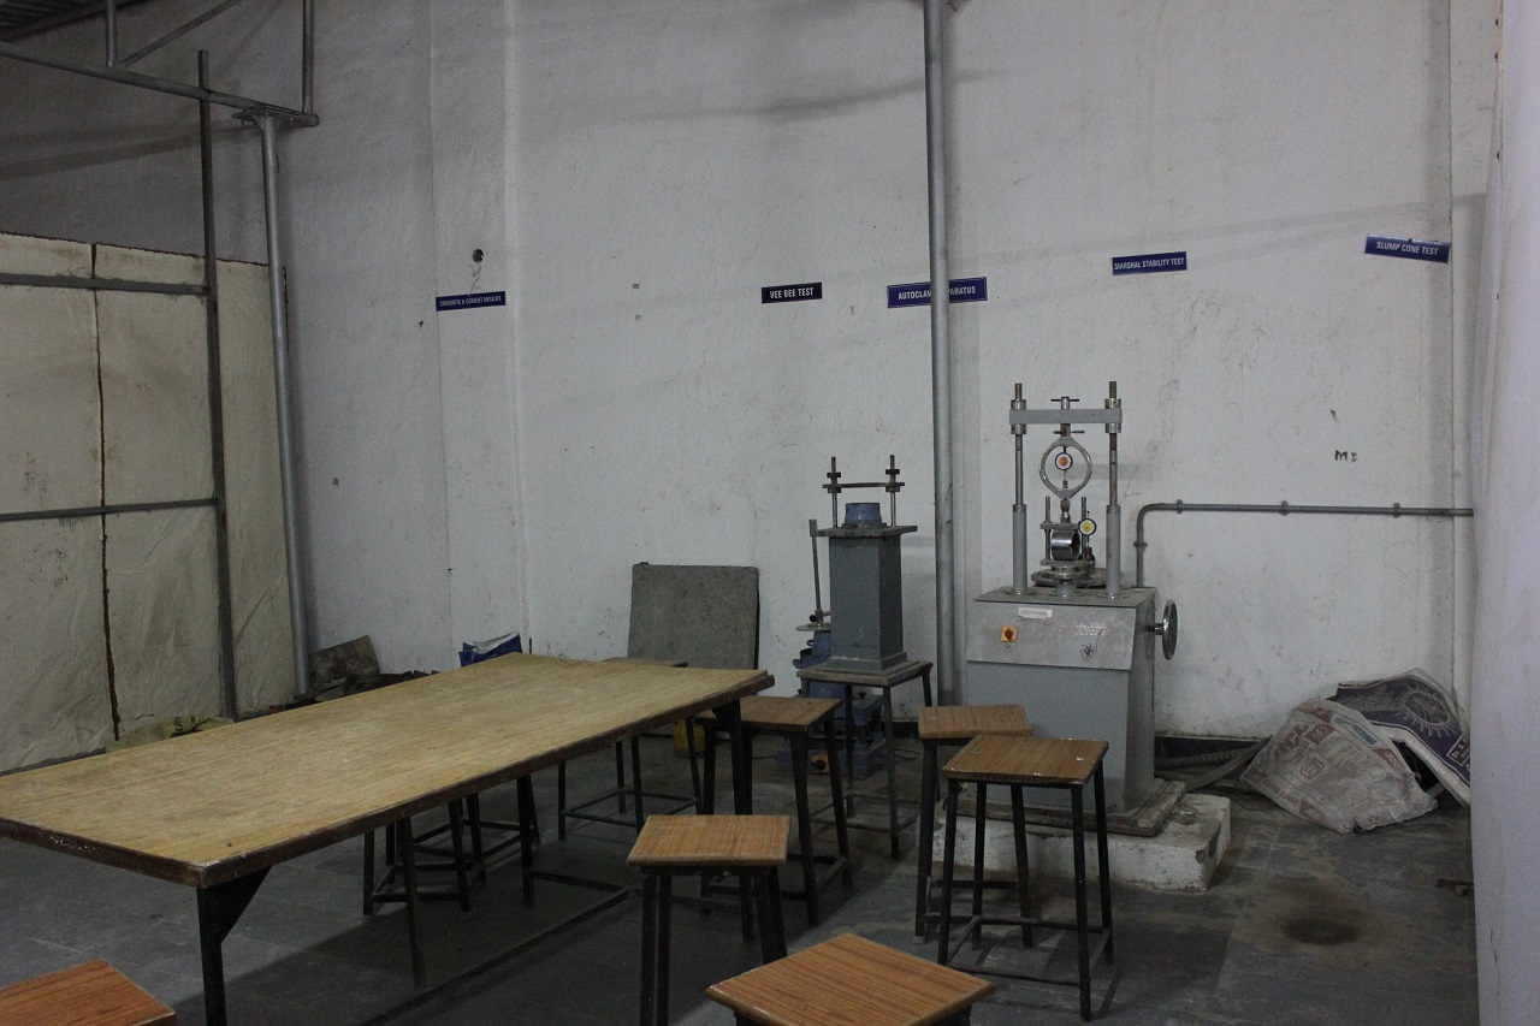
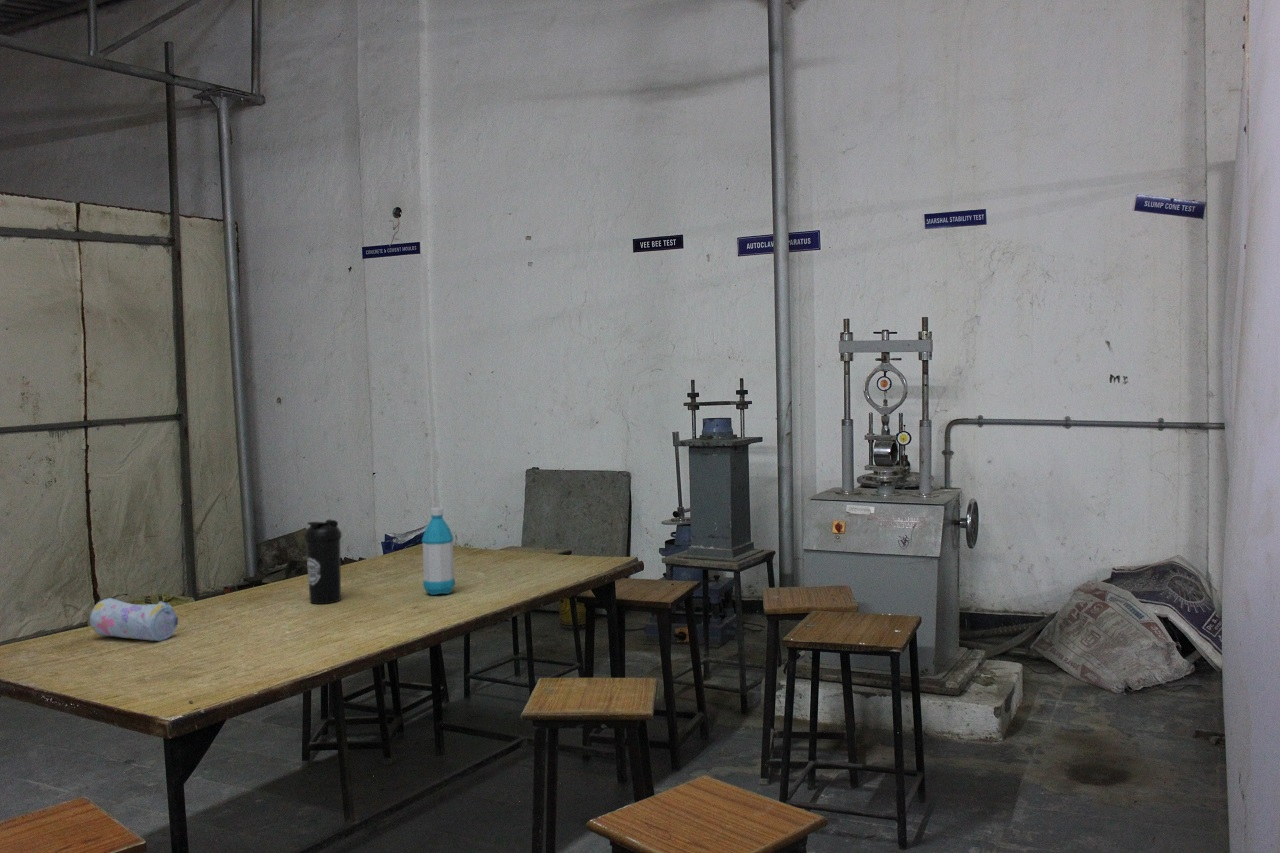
+ water bottle (438, 550)
+ water bottle (323, 560)
+ pencil case (133, 619)
